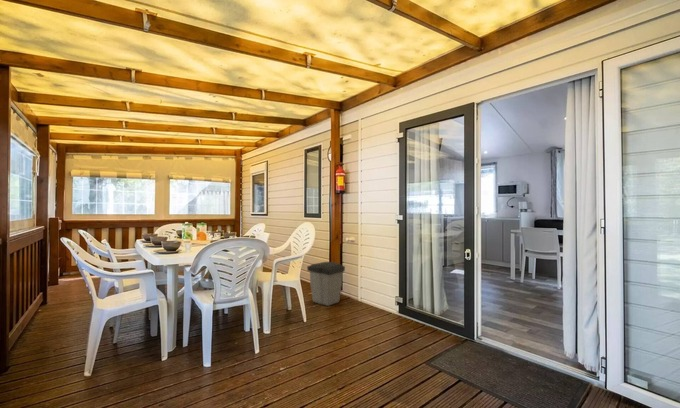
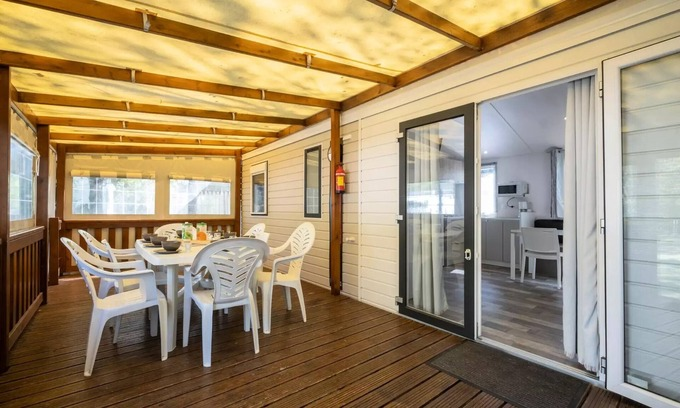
- trash can (325, 282)
